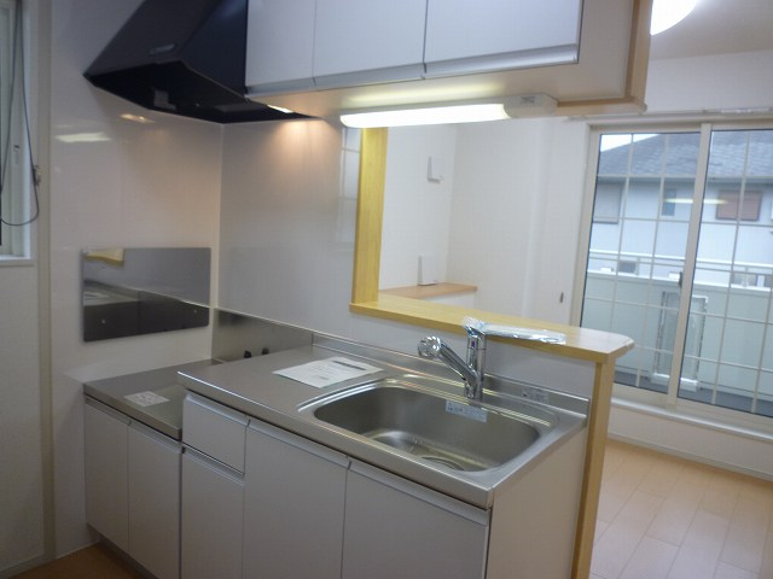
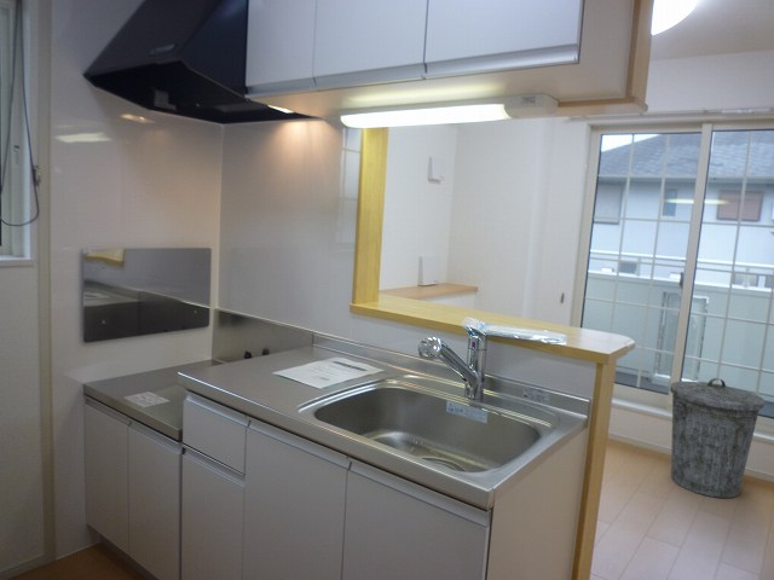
+ trash can (710, 431)
